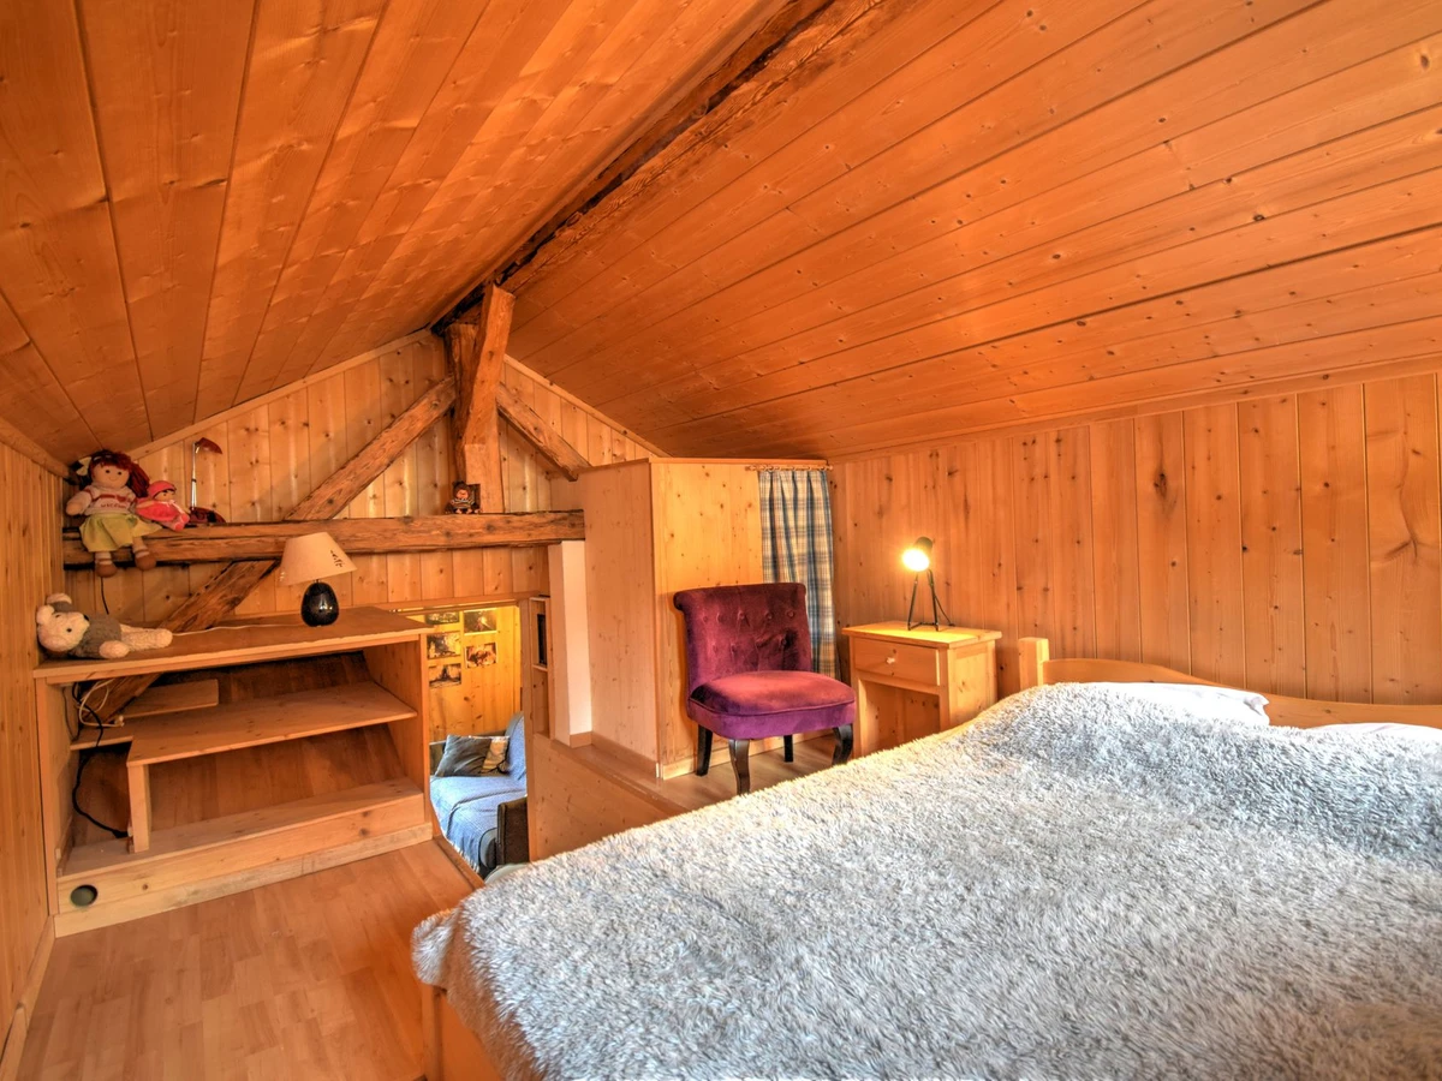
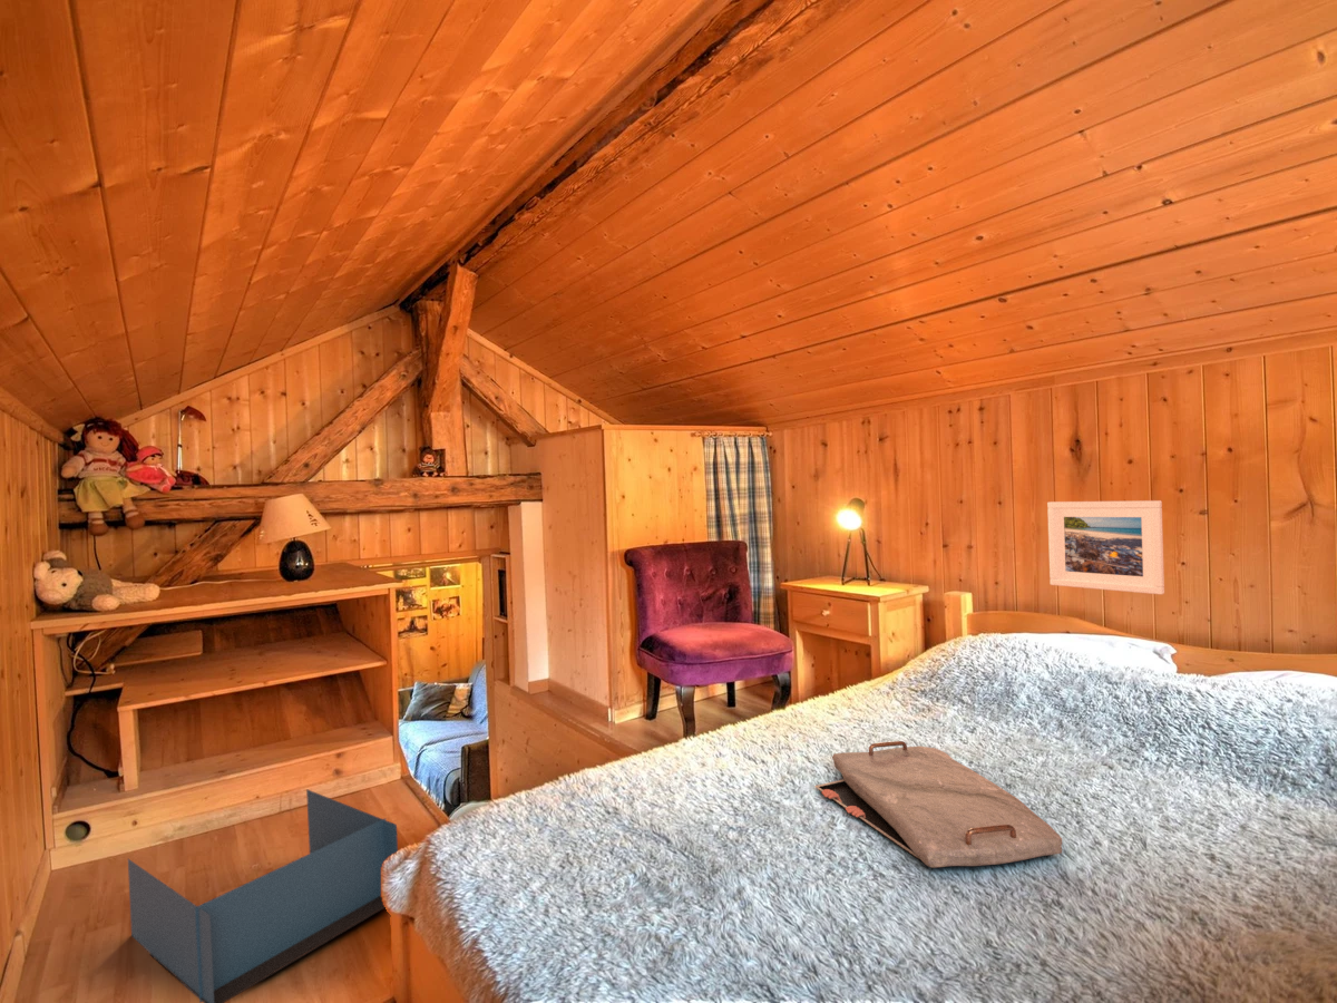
+ storage bin (269, 880)
+ serving tray (917, 795)
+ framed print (1102, 545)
